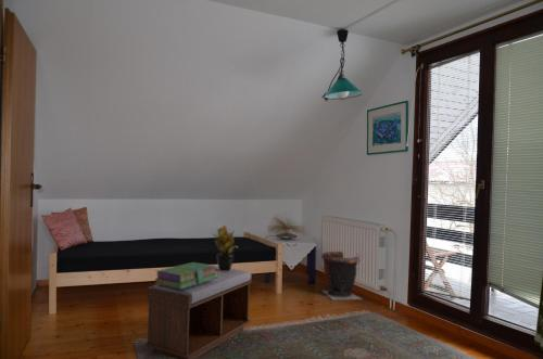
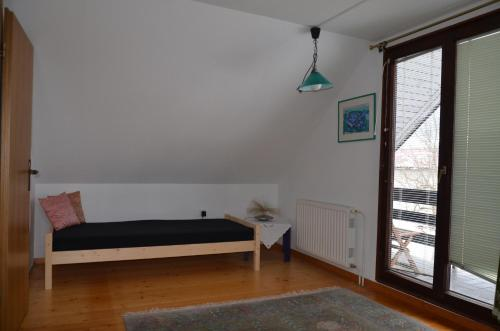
- potted plant (225, 246)
- stack of books (187, 275)
- bench (203, 308)
- waste bin (339, 272)
